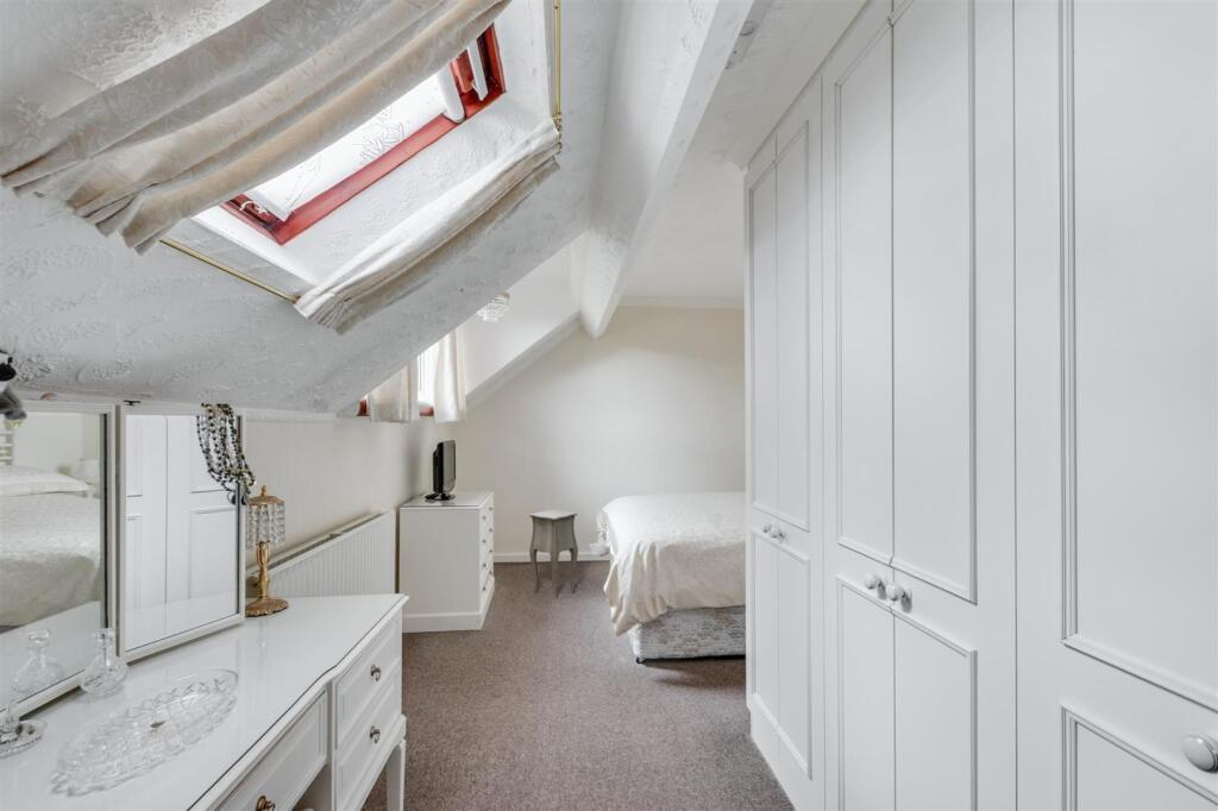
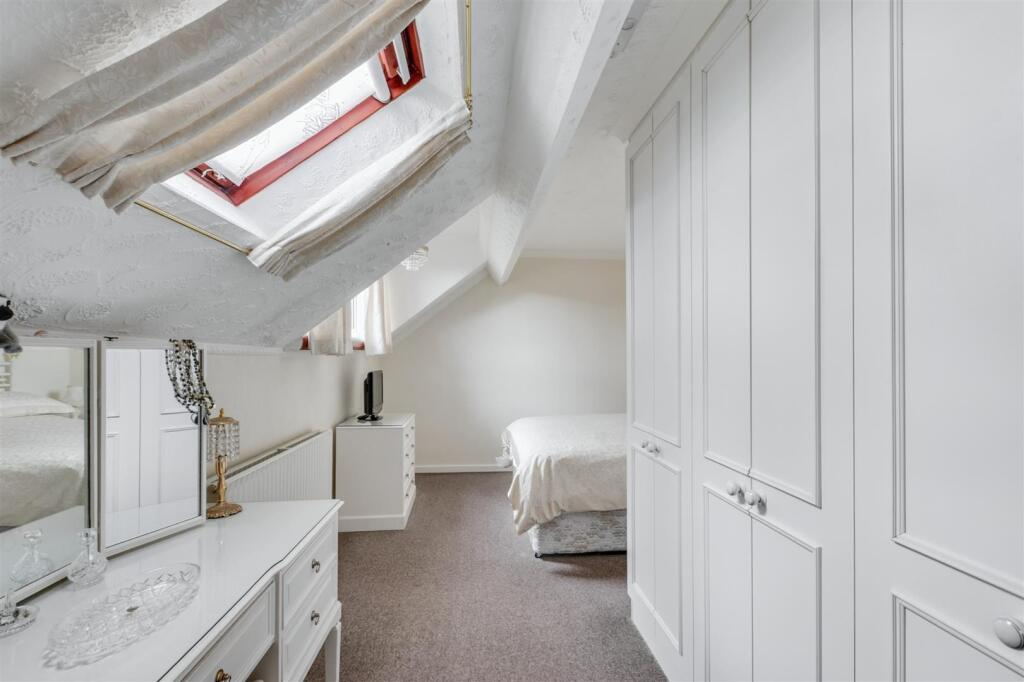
- side table (553, 552)
